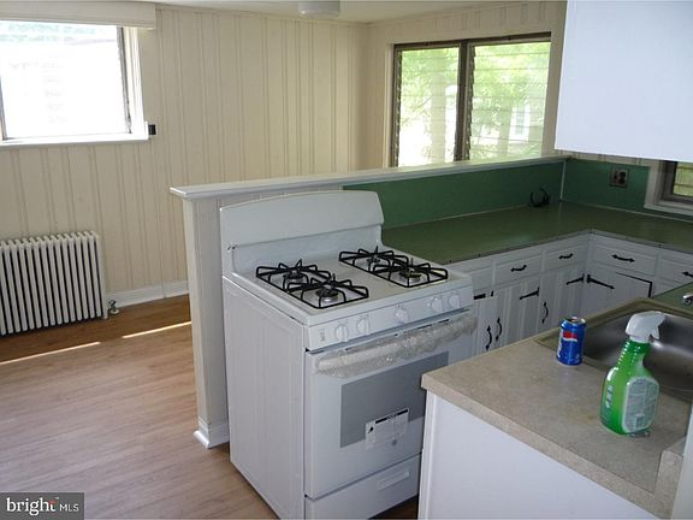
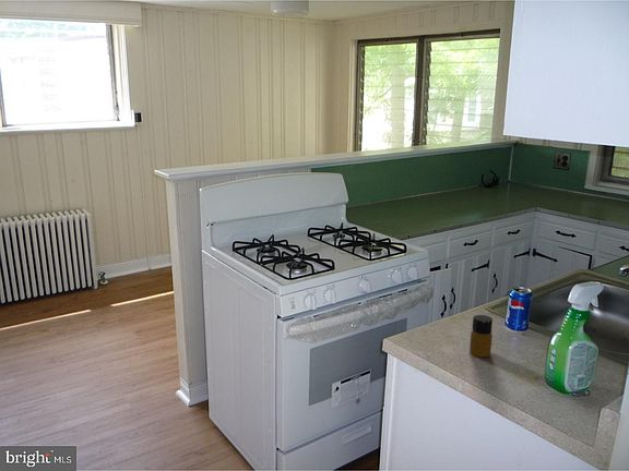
+ bottle (480, 335)
